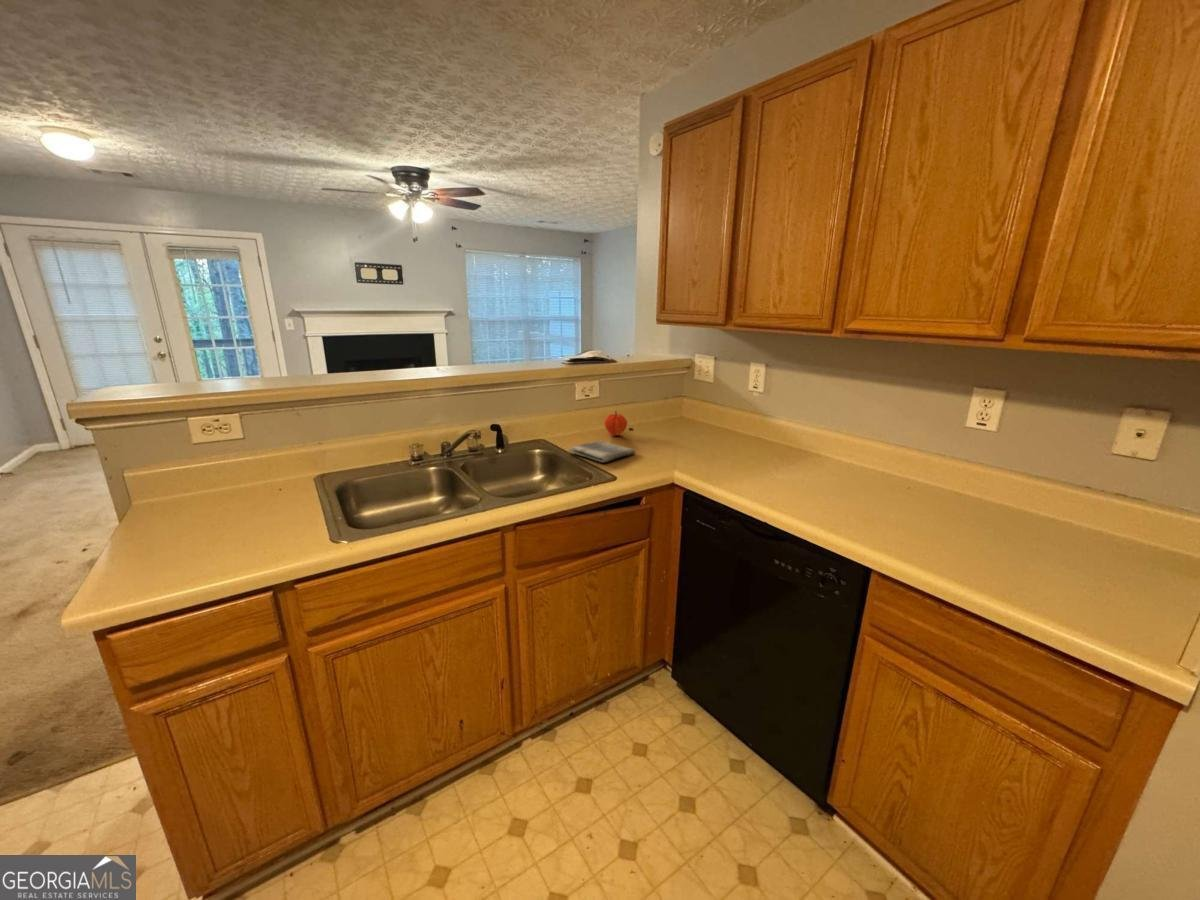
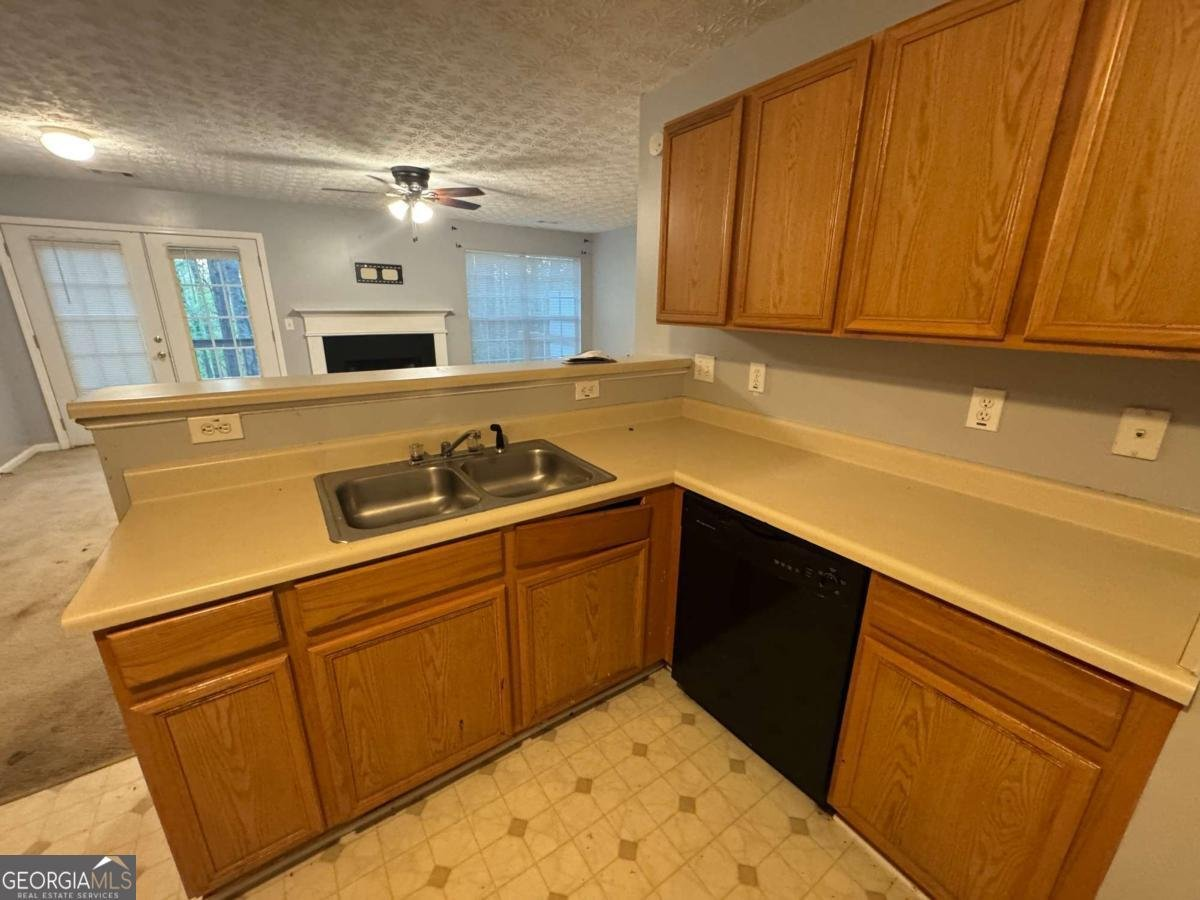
- fruit (615, 423)
- dish towel (601, 449)
